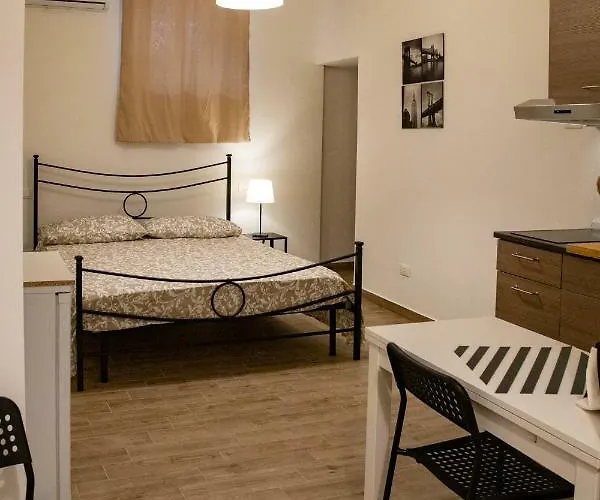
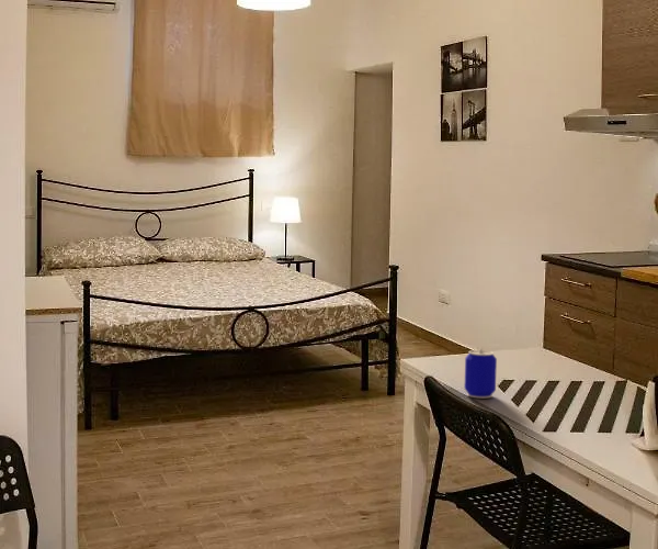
+ beer can (480, 372)
